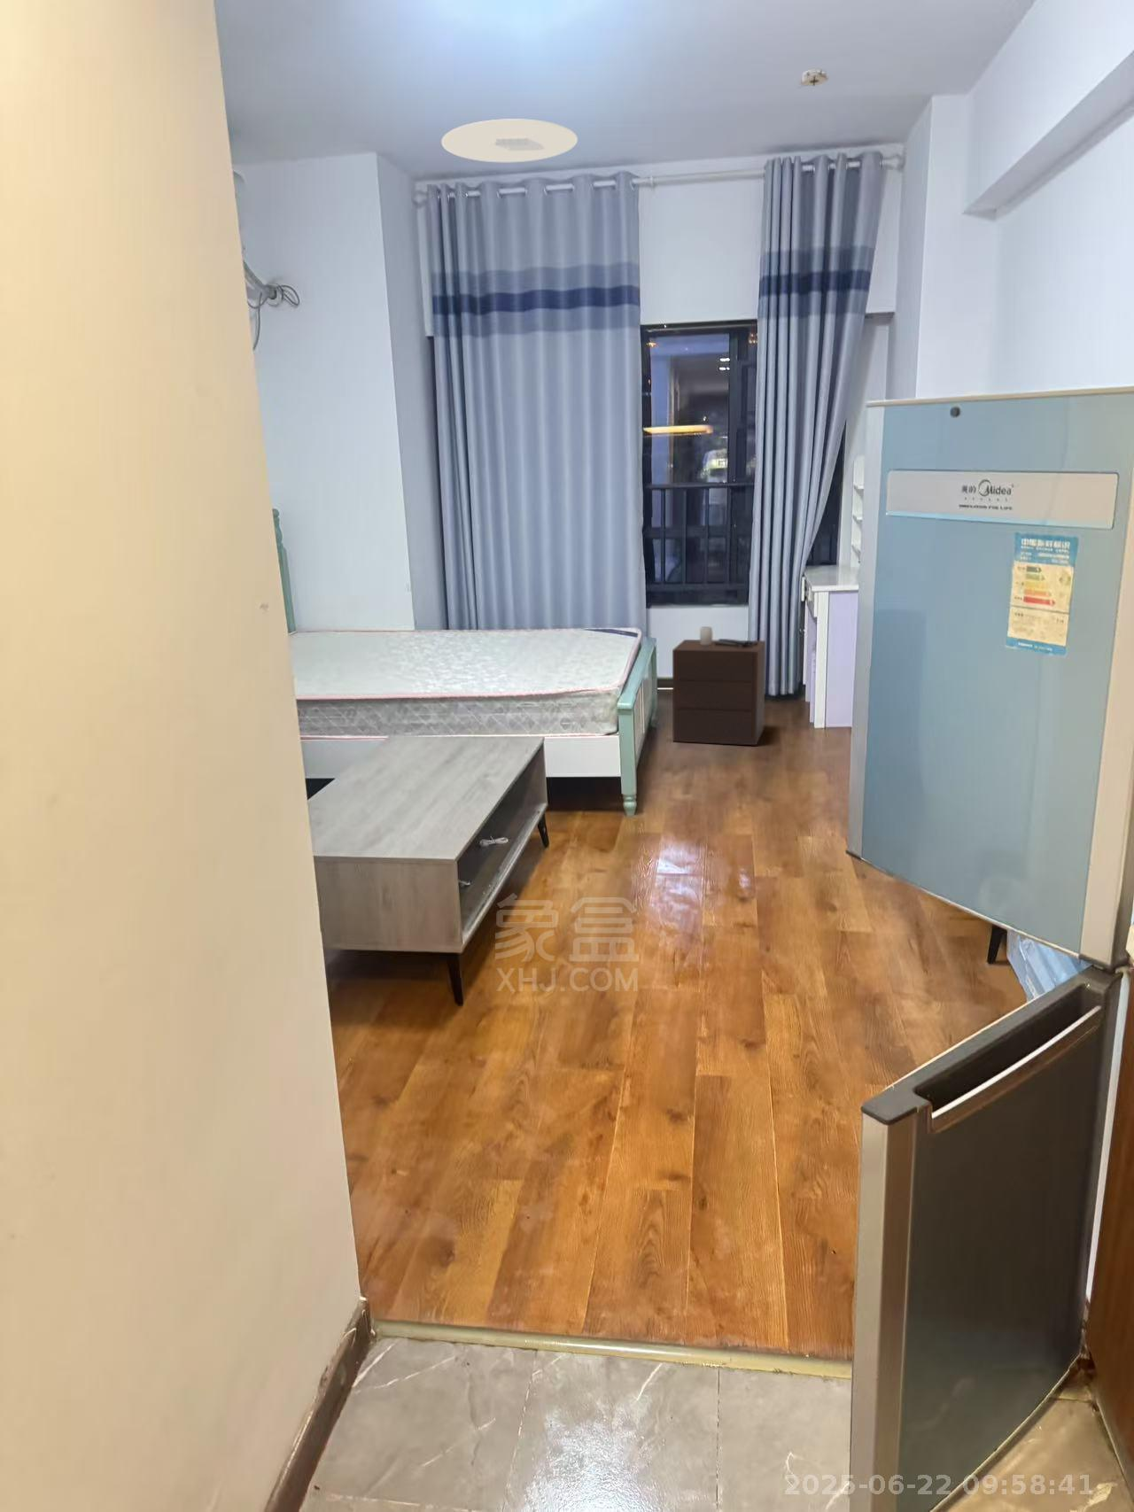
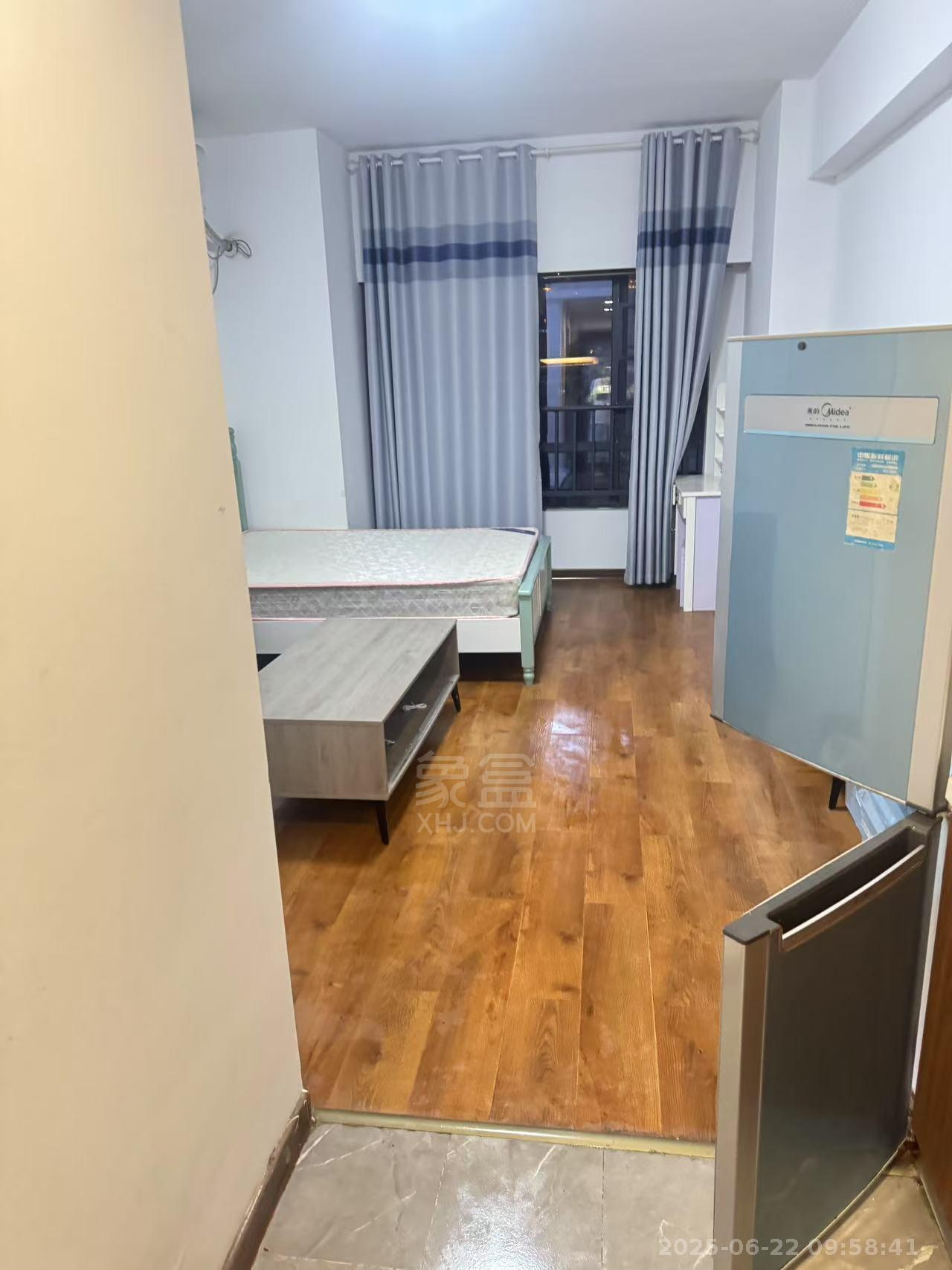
- smoke detector (814, 77)
- ceiling light (510, 135)
- nightstand (718, 682)
